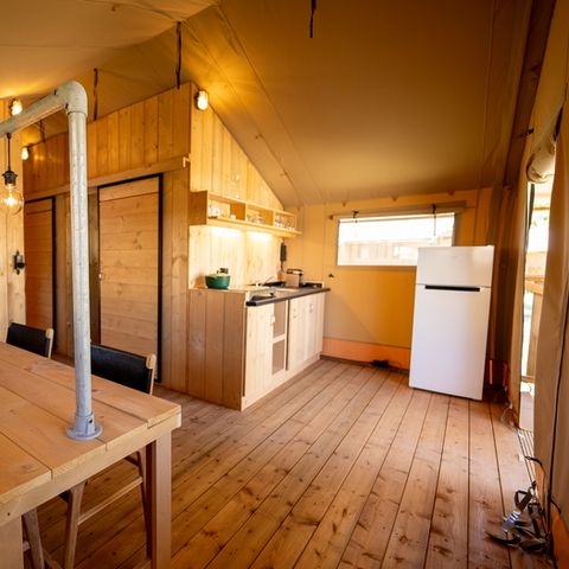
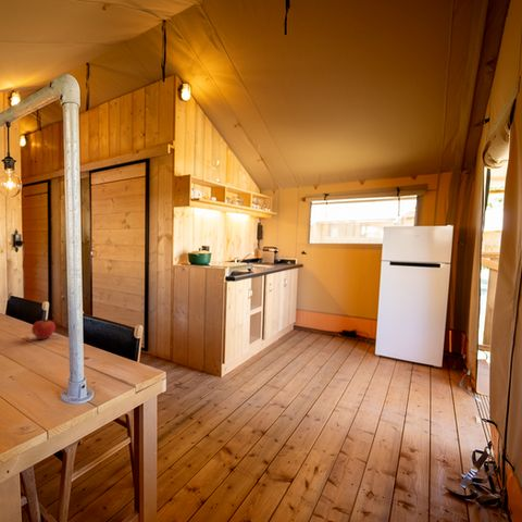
+ apple (44, 327)
